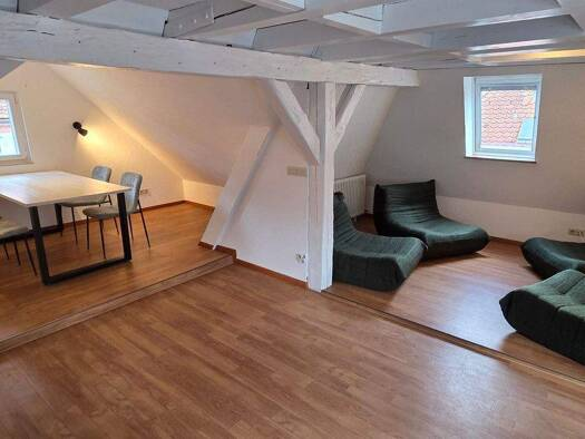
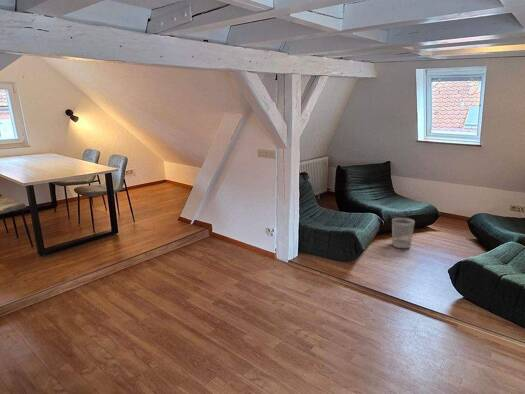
+ wastebasket (402, 233)
